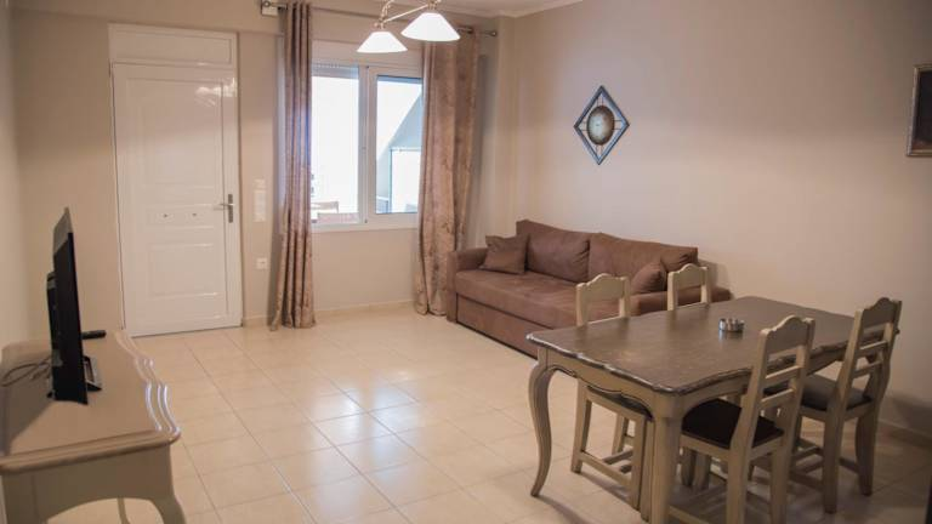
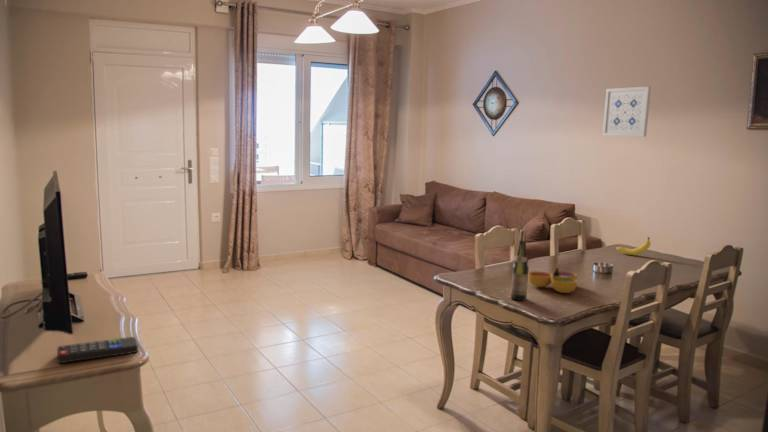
+ wine bottle (520, 264)
+ banana (635, 248)
+ decorative bowl (552, 277)
+ remote control (98, 348)
+ wall art (625, 112)
